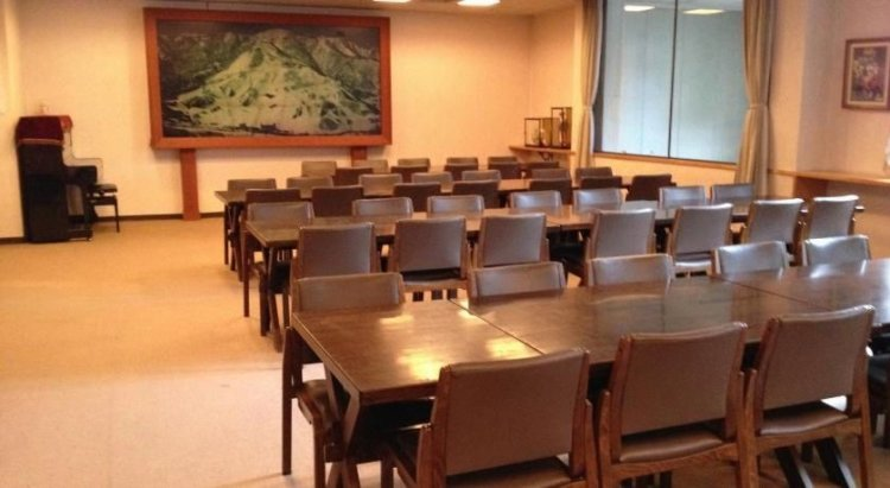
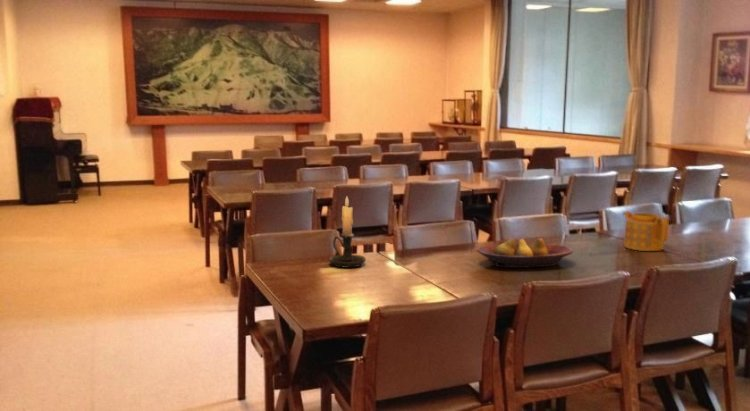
+ teapot (643, 230)
+ fruit bowl (524, 251)
+ candle holder (344, 229)
